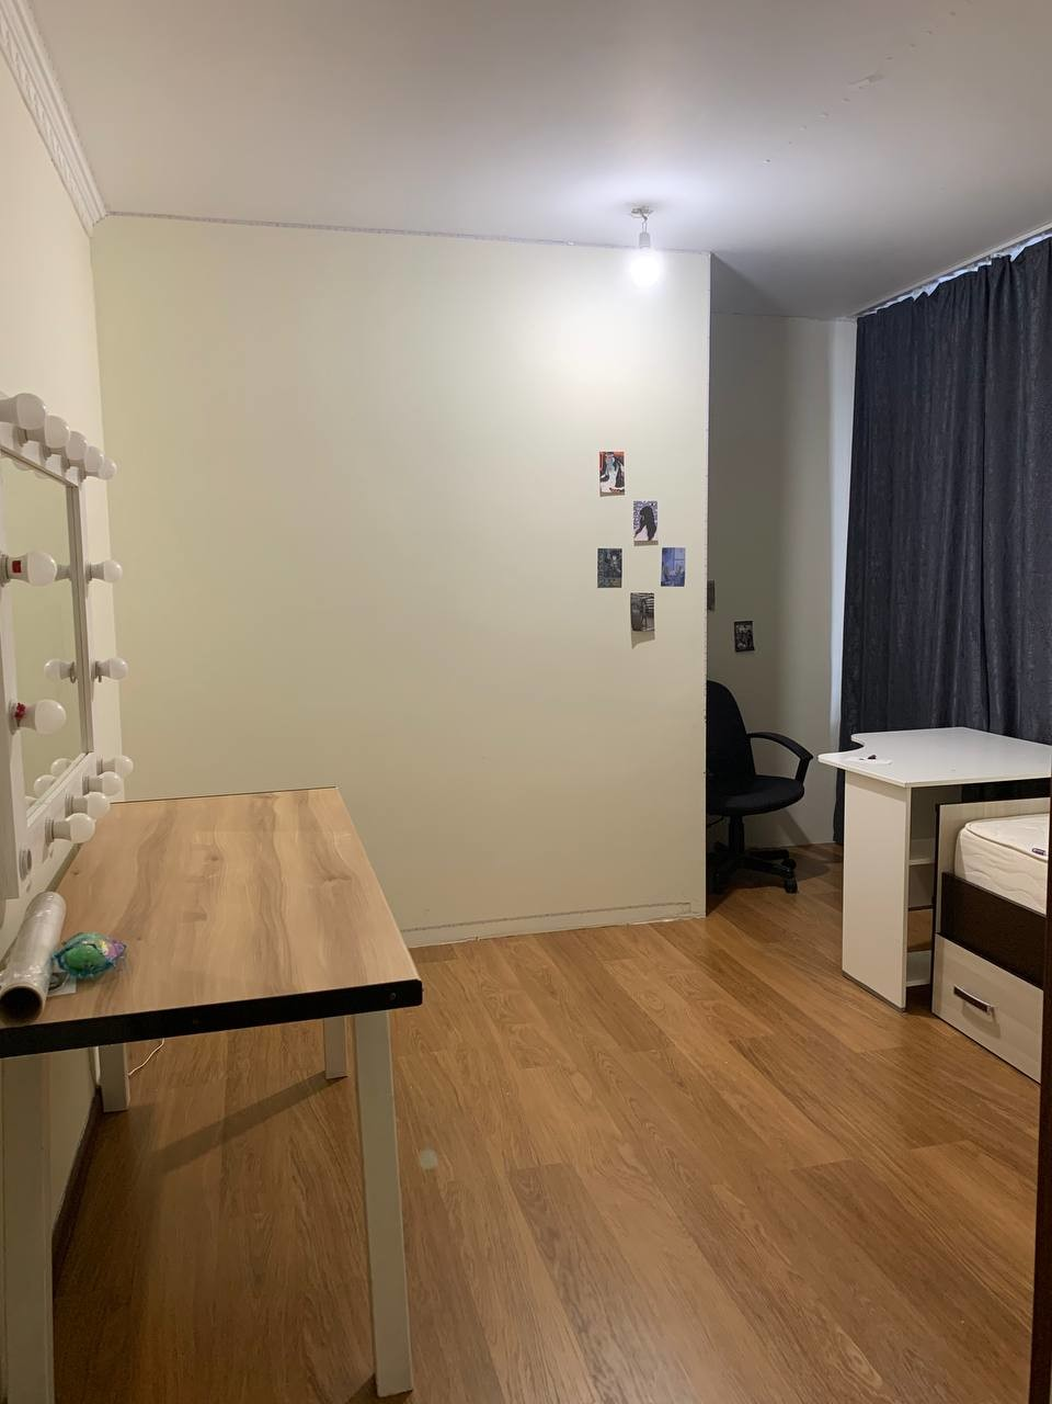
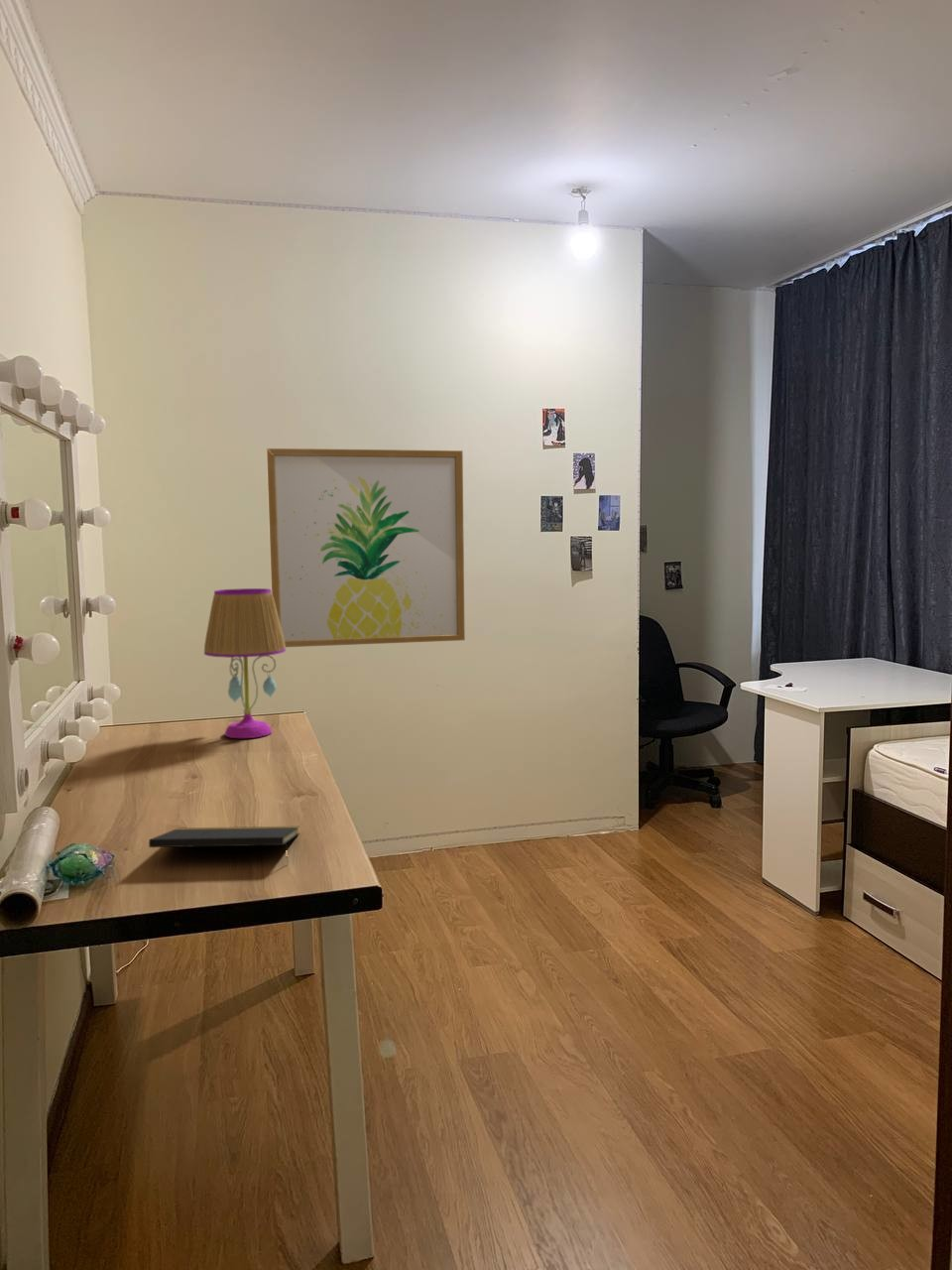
+ notepad (227, 836)
+ wall art (368, 548)
+ table lamp (245, 662)
